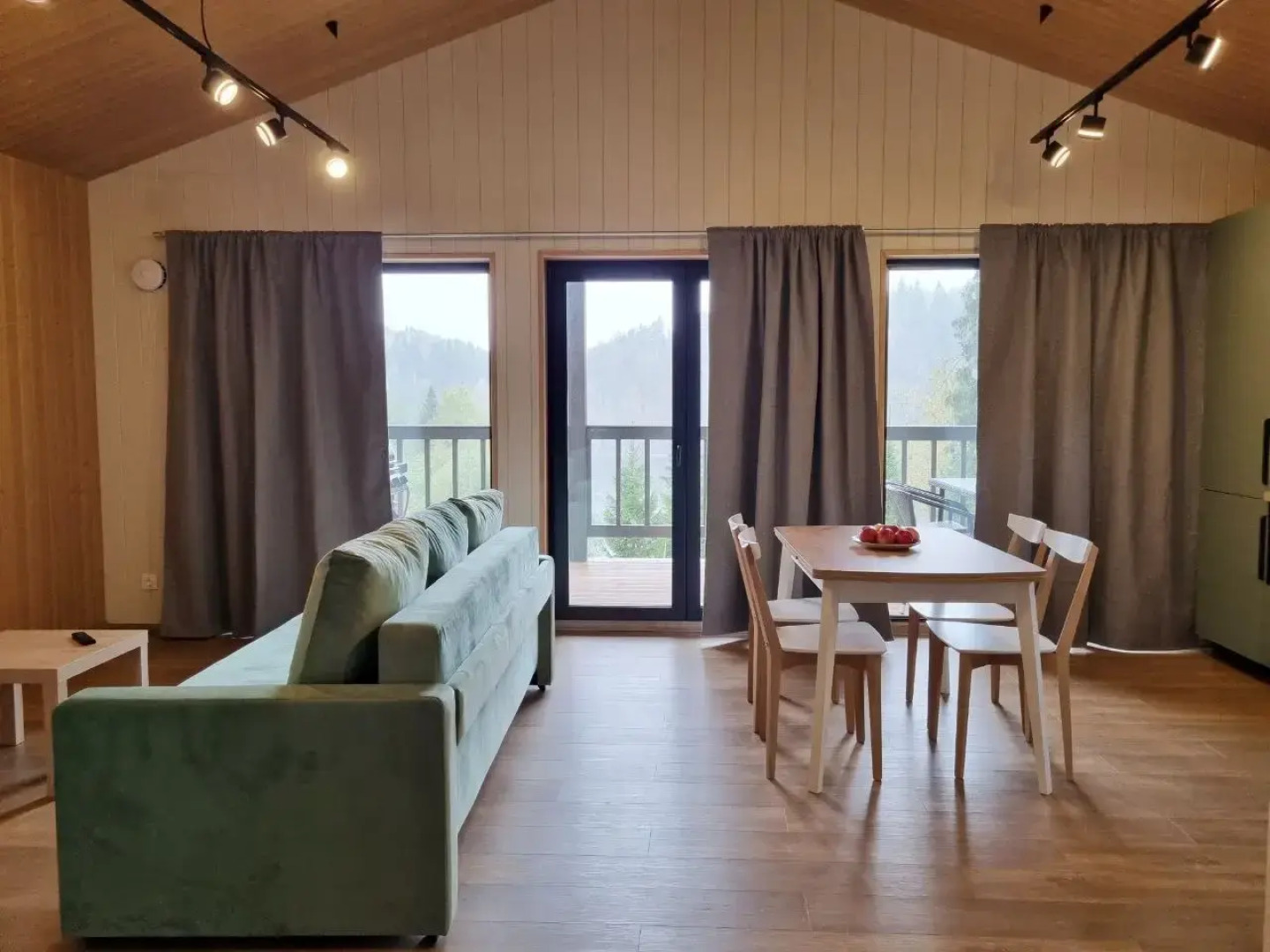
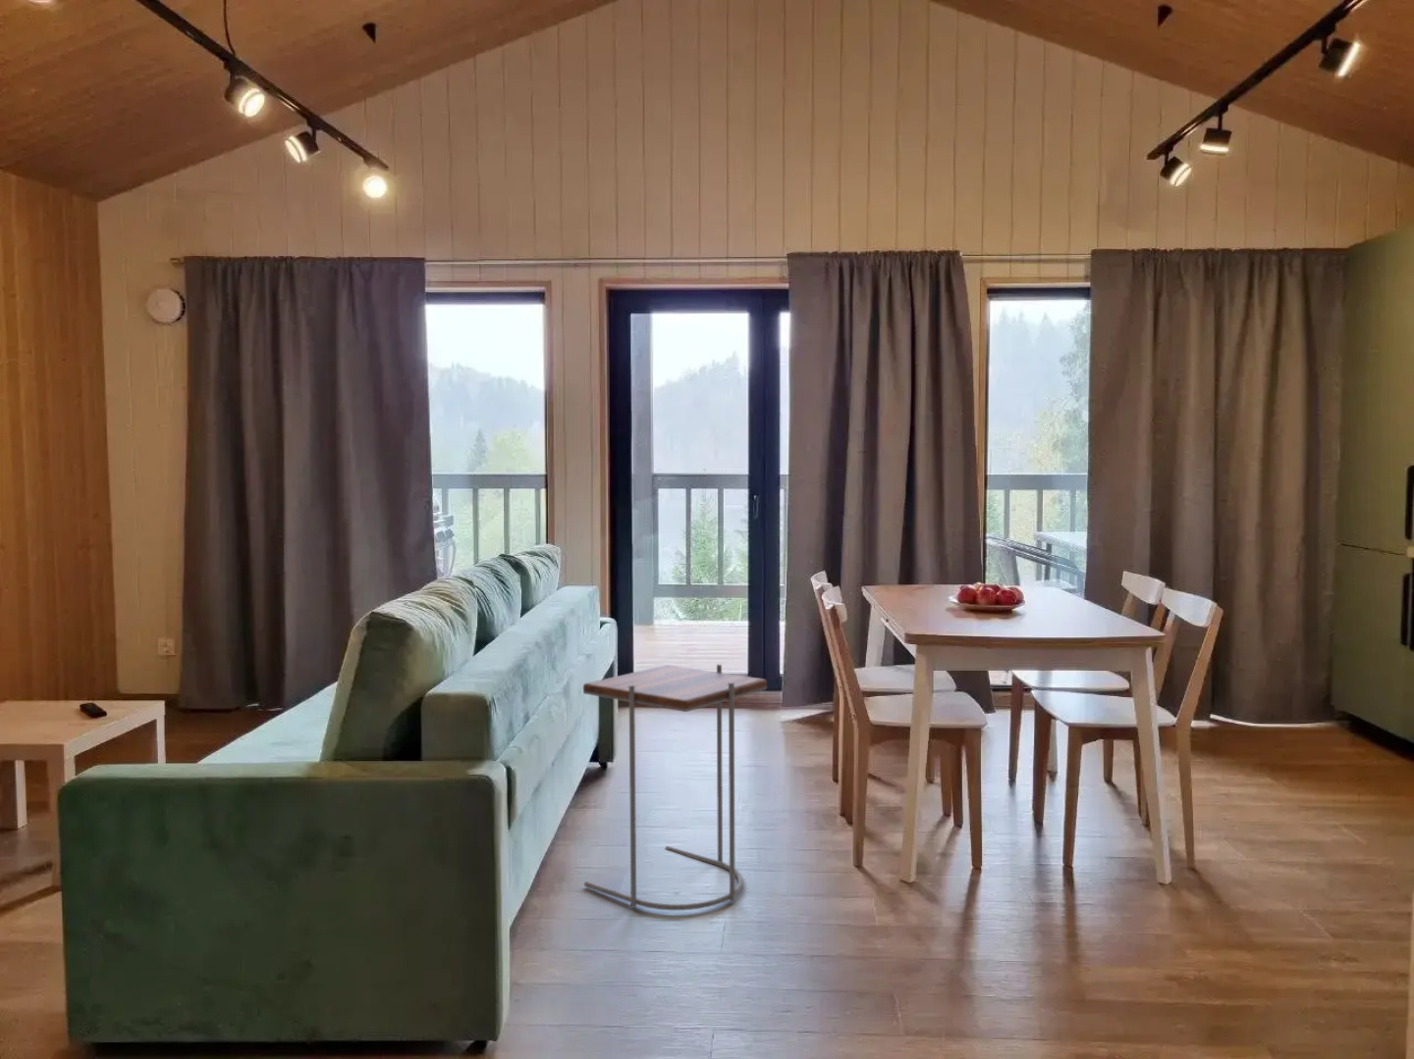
+ side table (717, 780)
